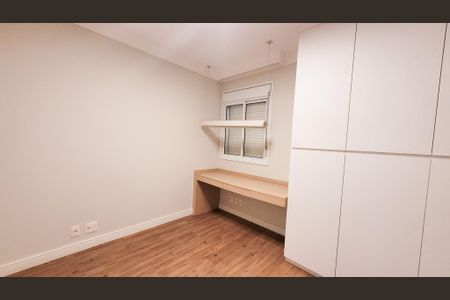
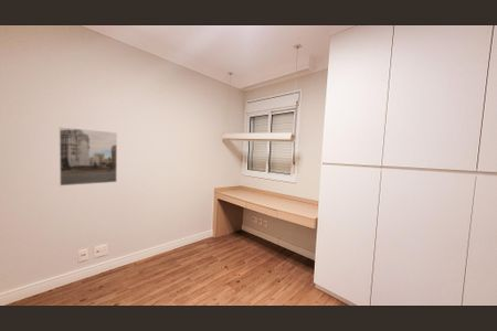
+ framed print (89, 157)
